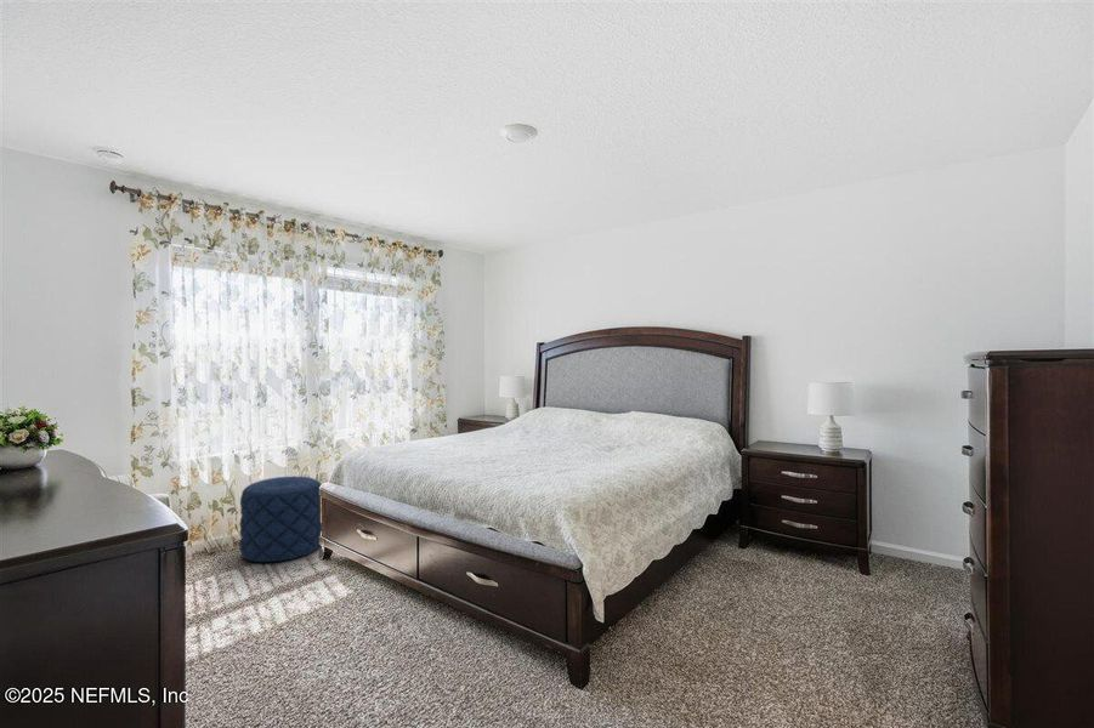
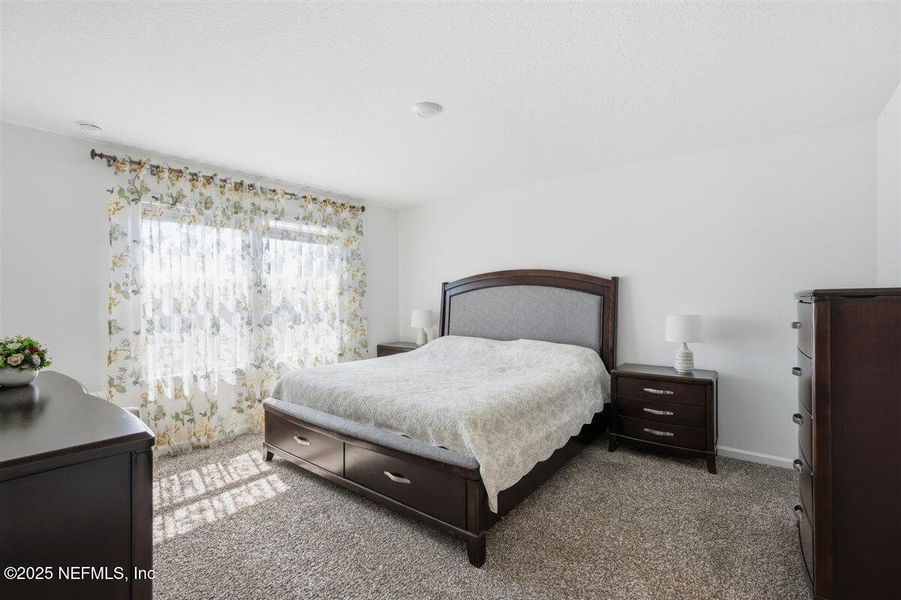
- pouf (282, 514)
